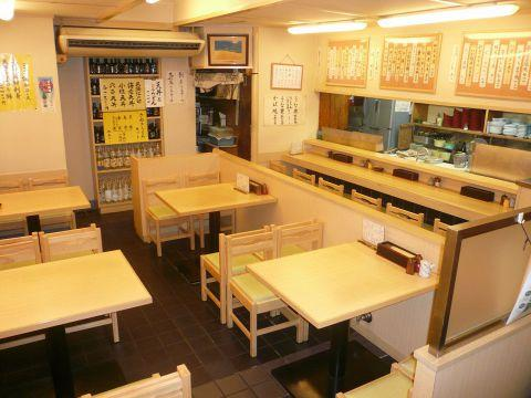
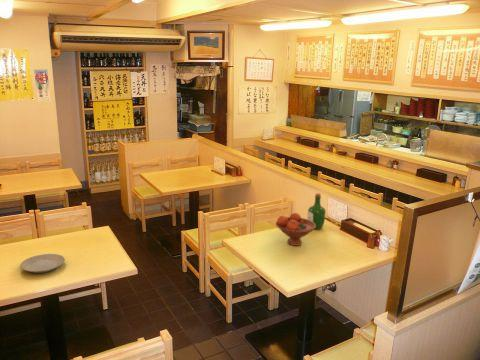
+ wine bottle (316, 210)
+ fruit bowl (295, 229)
+ plate (43, 264)
